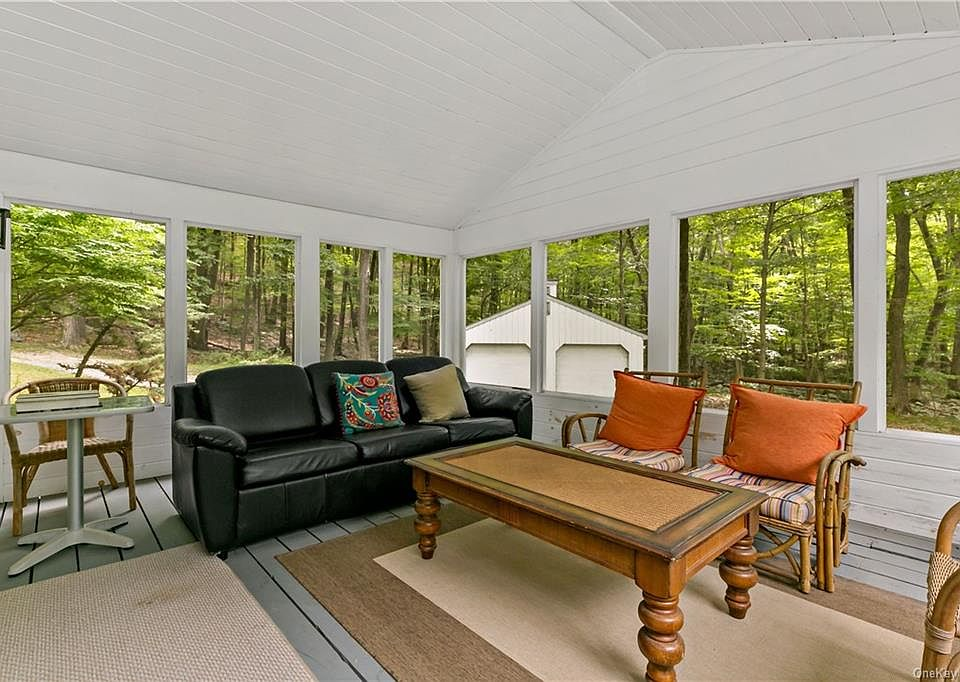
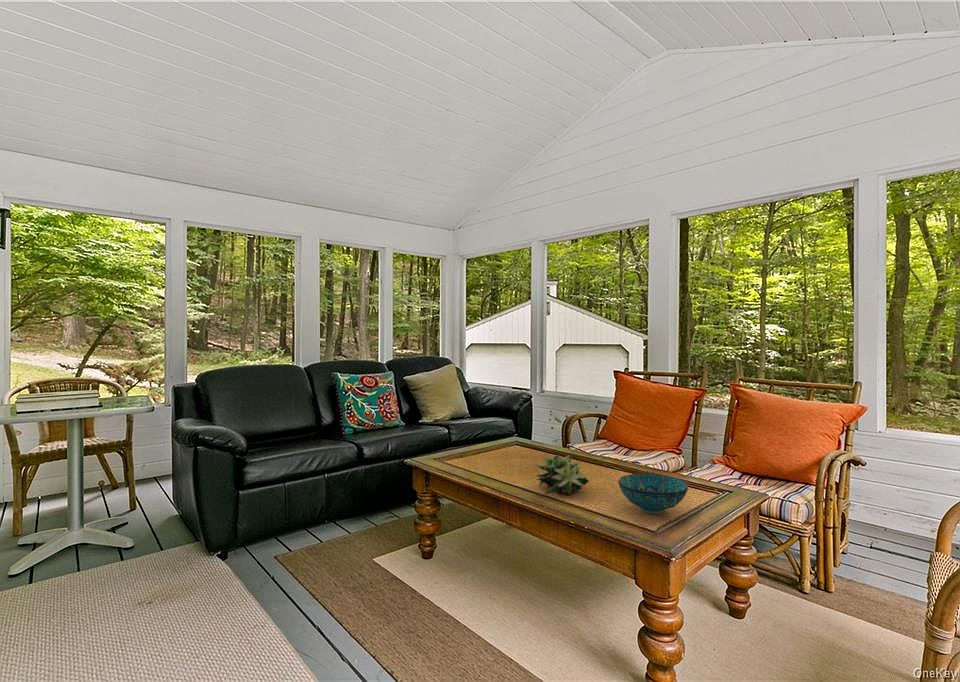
+ succulent plant (562, 471)
+ decorative bowl (652, 495)
